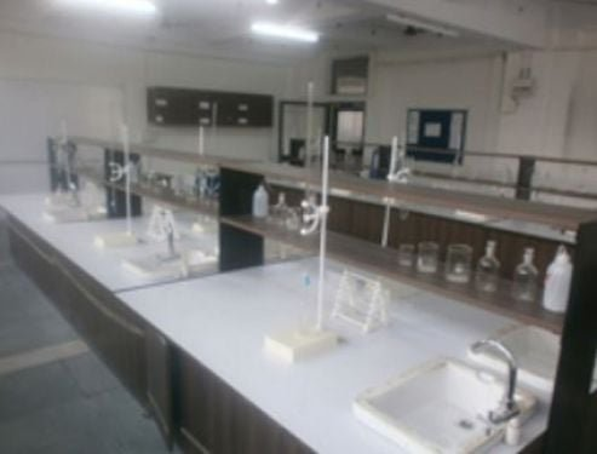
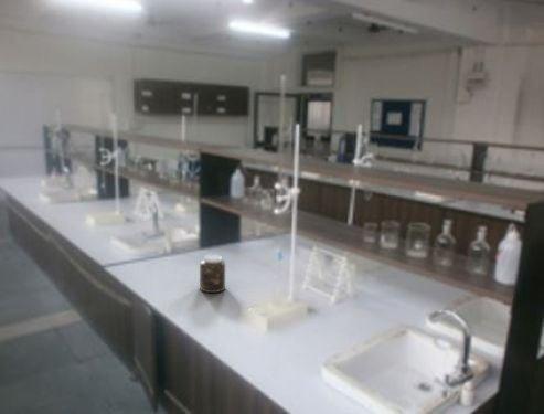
+ jar (212, 273)
